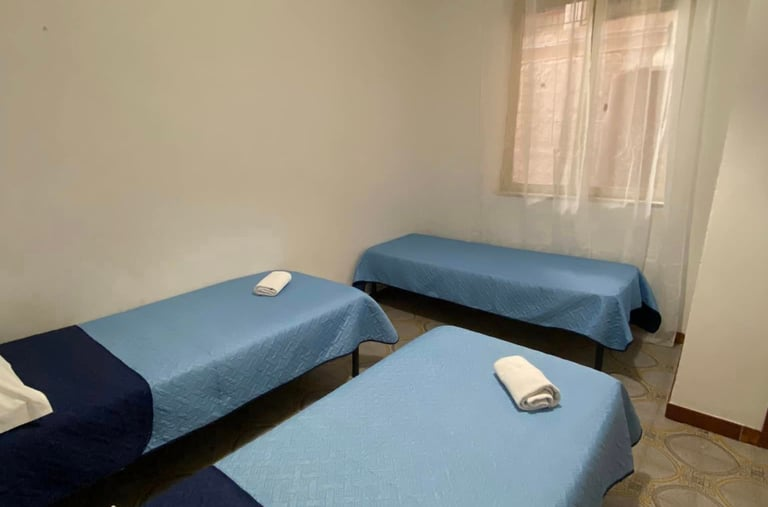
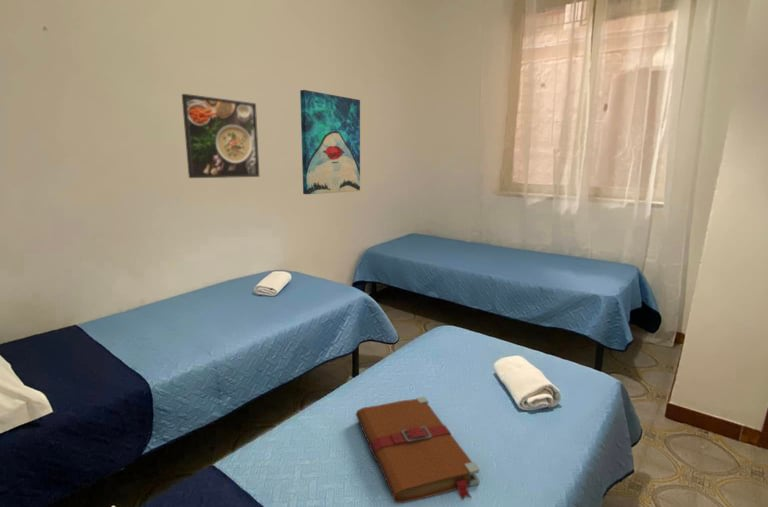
+ wall art (332, 145)
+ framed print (223, 138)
+ book (413, 445)
